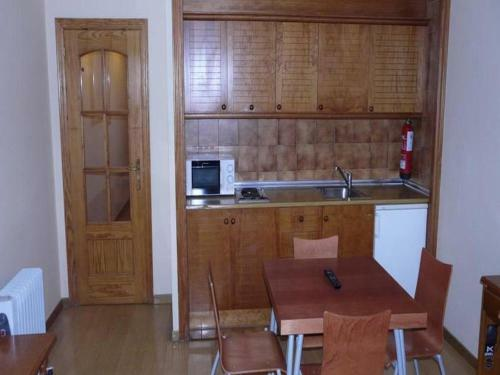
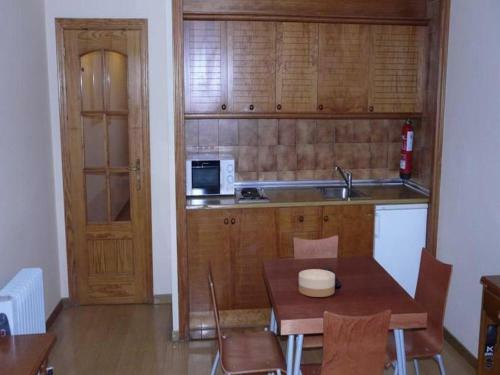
+ bowl (316, 282)
